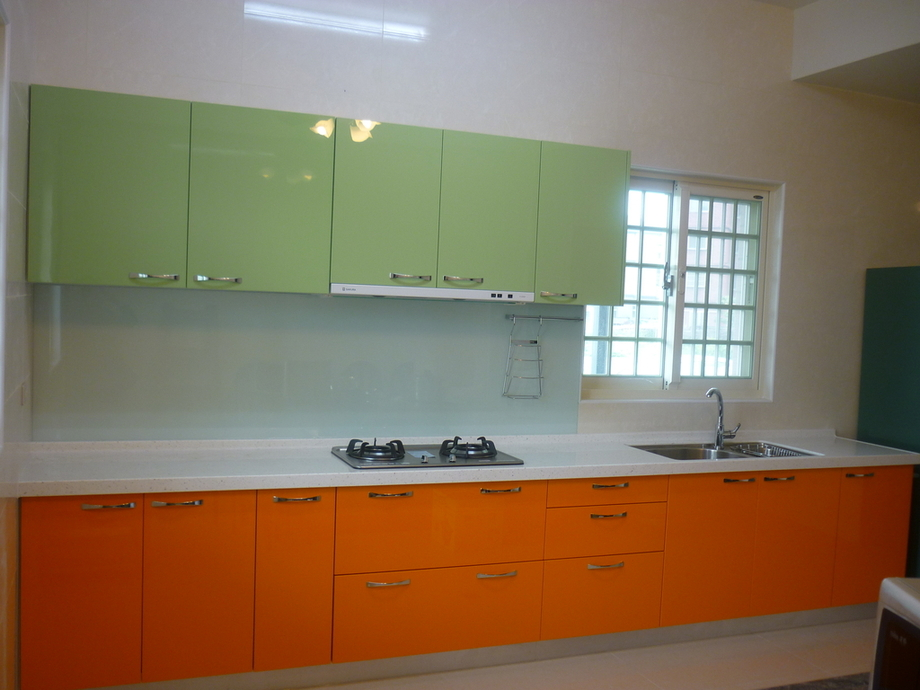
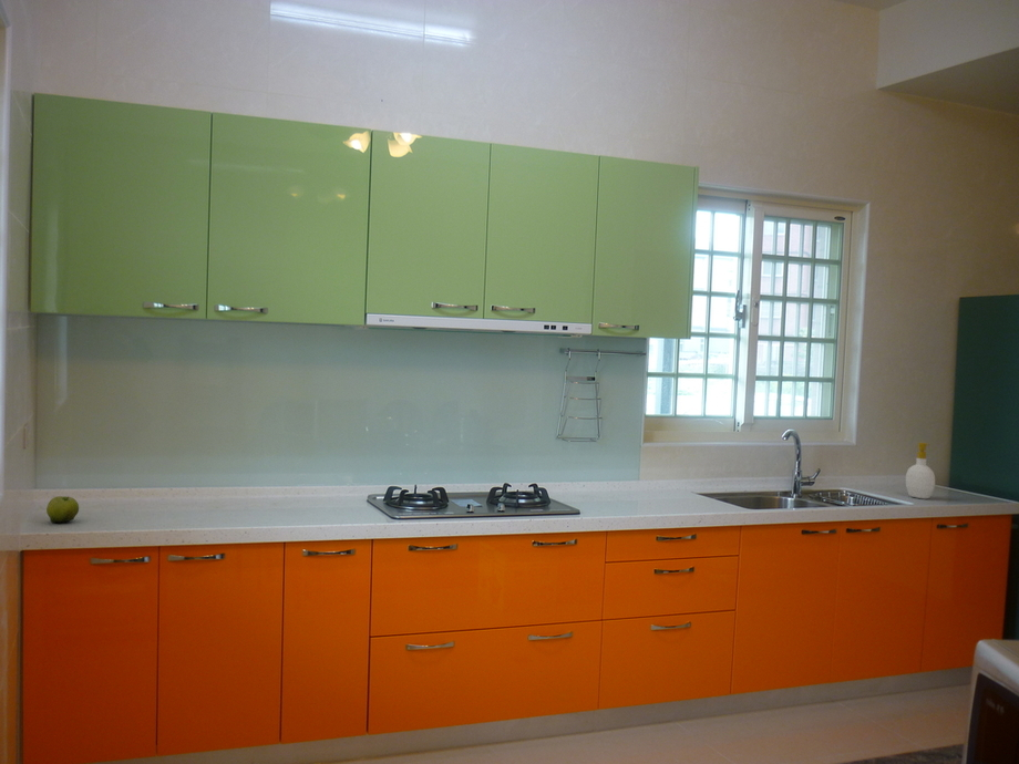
+ fruit (62, 508)
+ soap bottle (920, 469)
